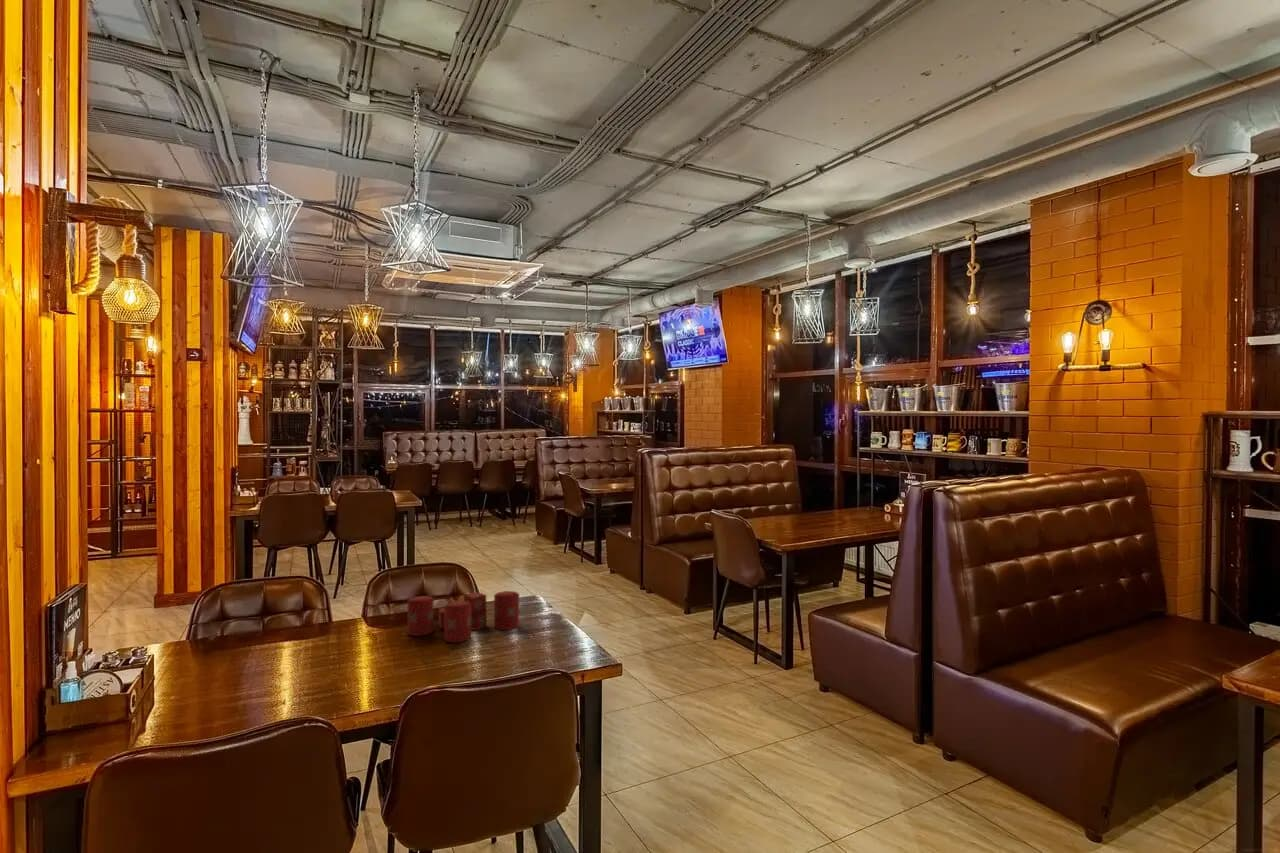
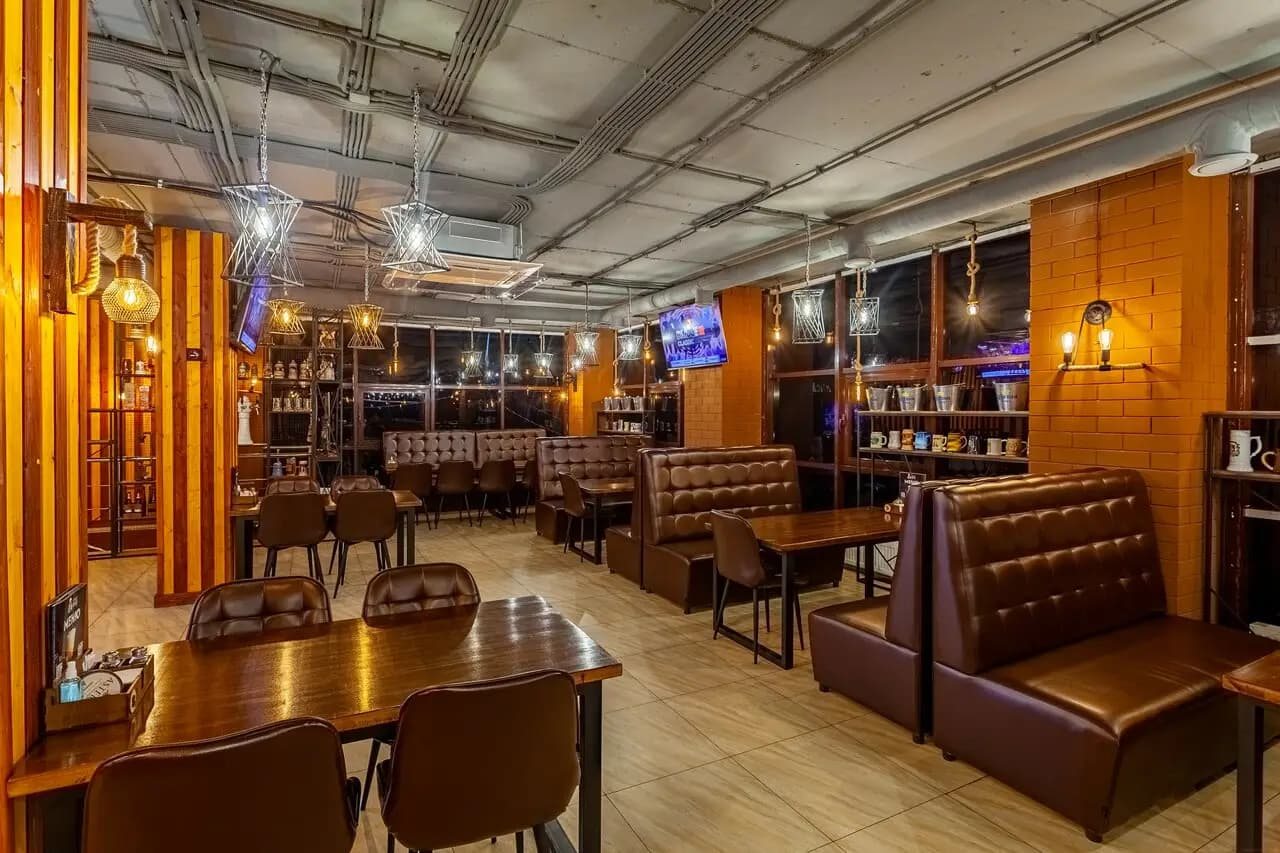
- candle (463, 612)
